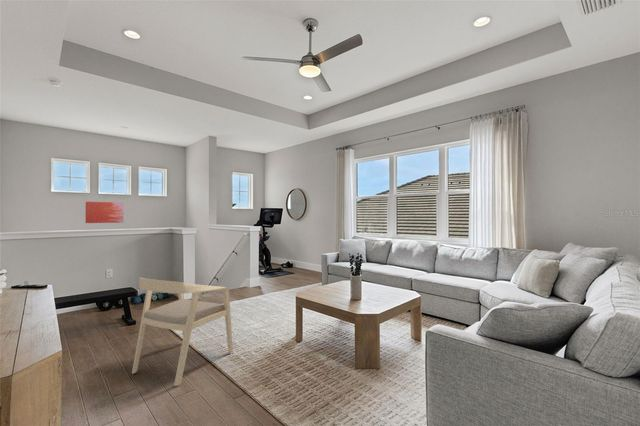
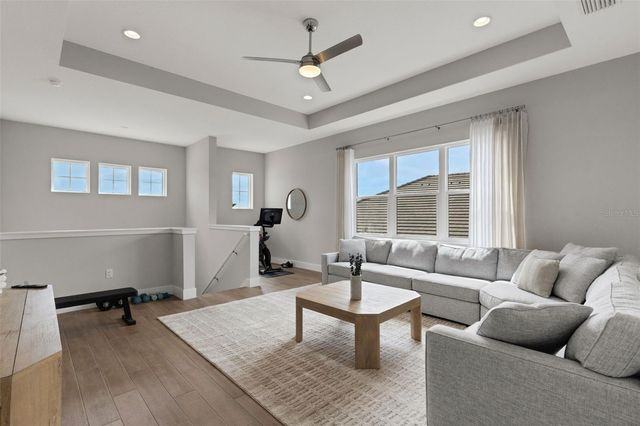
- wall art (105, 212)
- armchair (183, 317)
